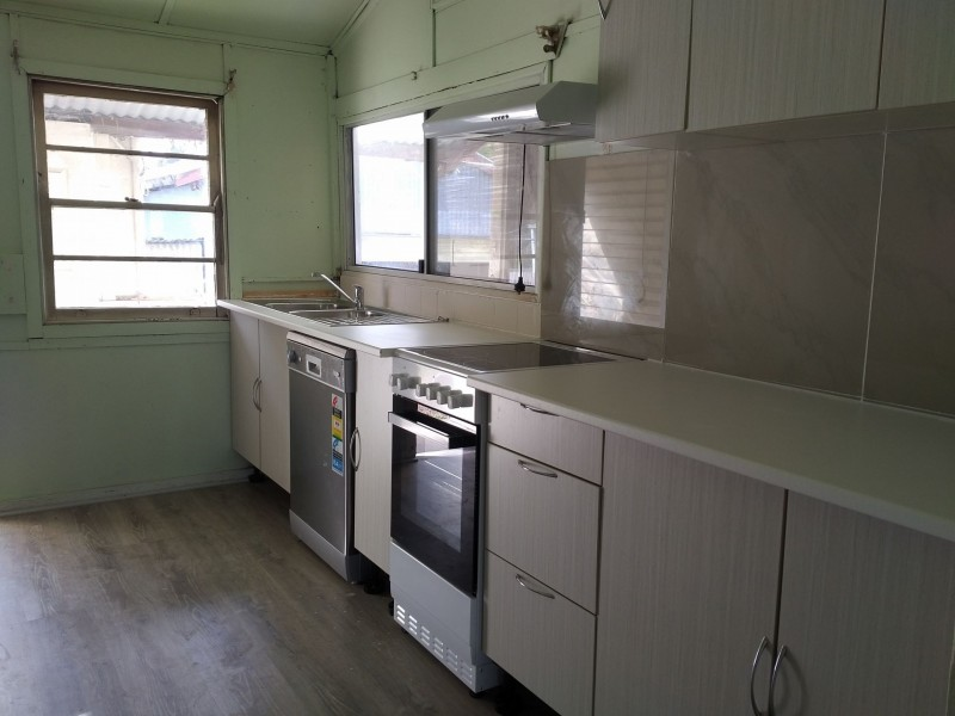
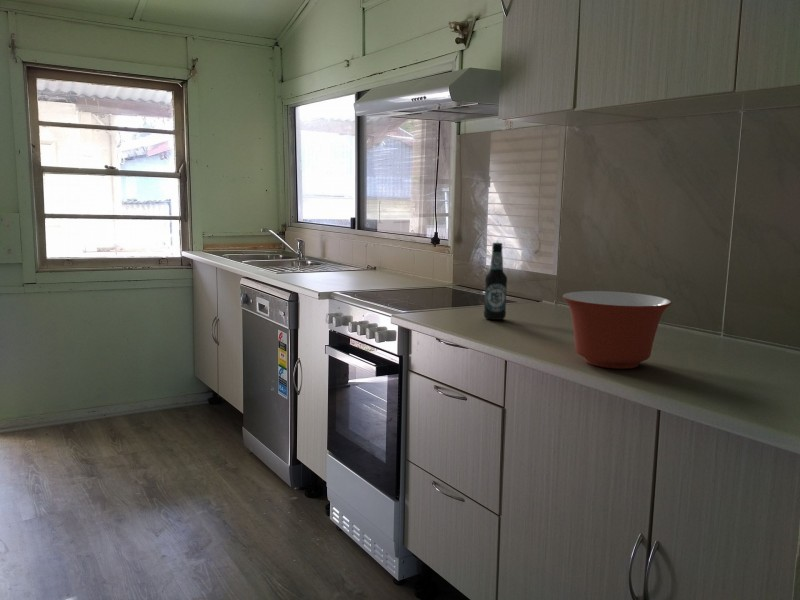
+ mixing bowl (613, 330)
+ bottle (496, 281)
